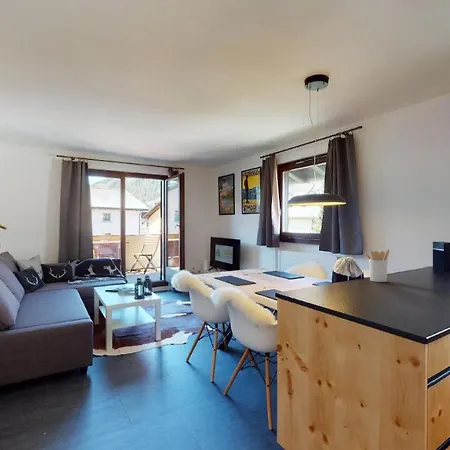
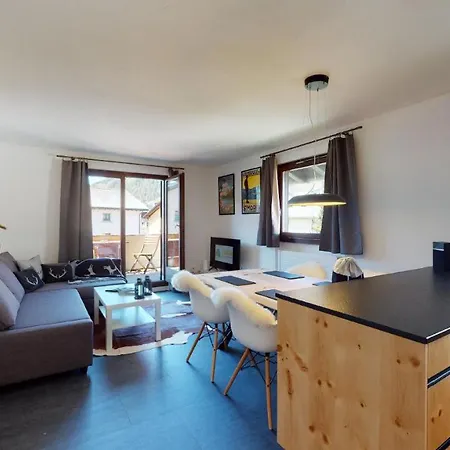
- utensil holder (378, 265)
